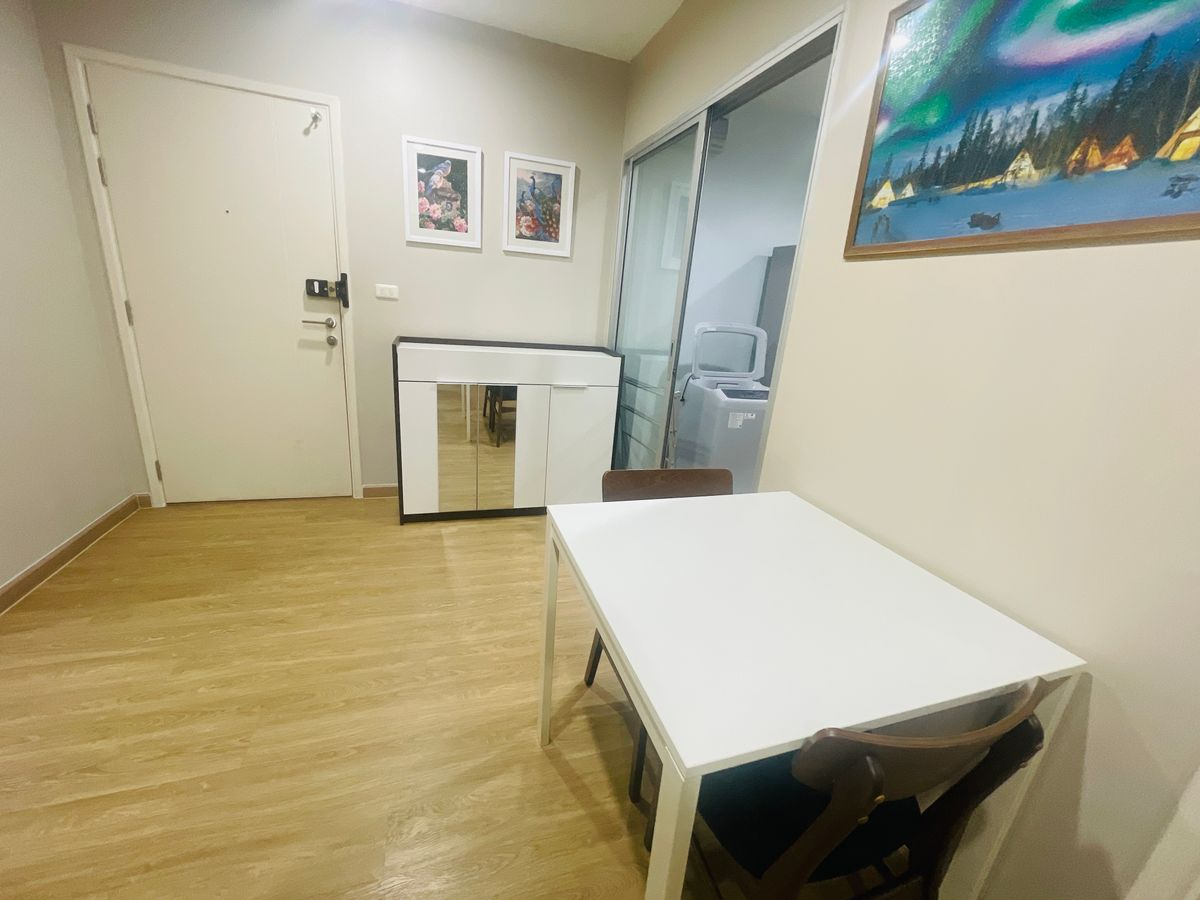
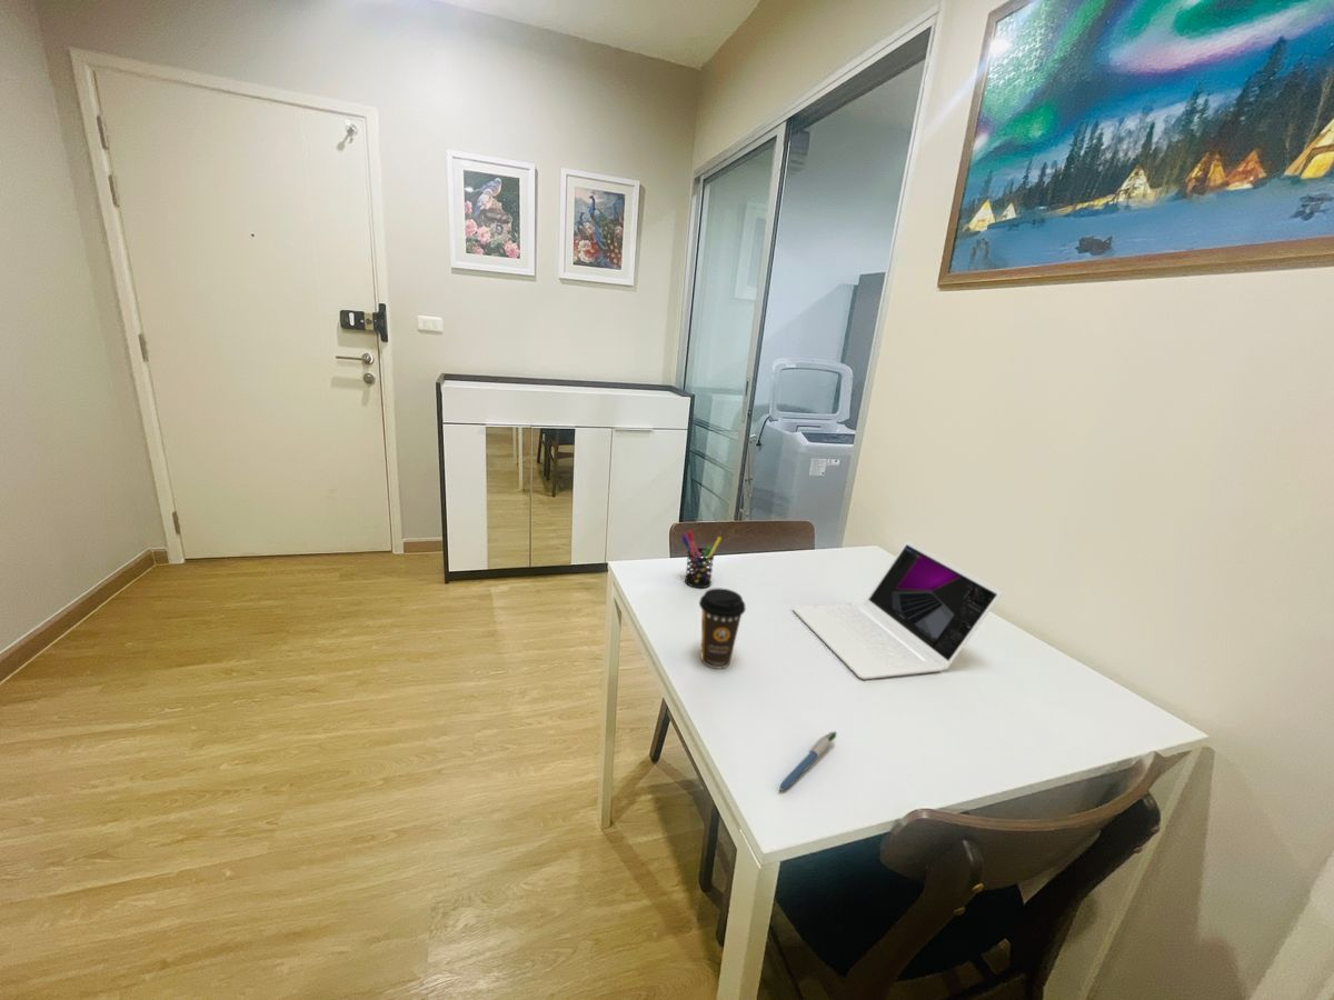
+ pen (807, 758)
+ pen holder (699, 558)
+ coffee cup (719, 628)
+ laptop (888, 597)
